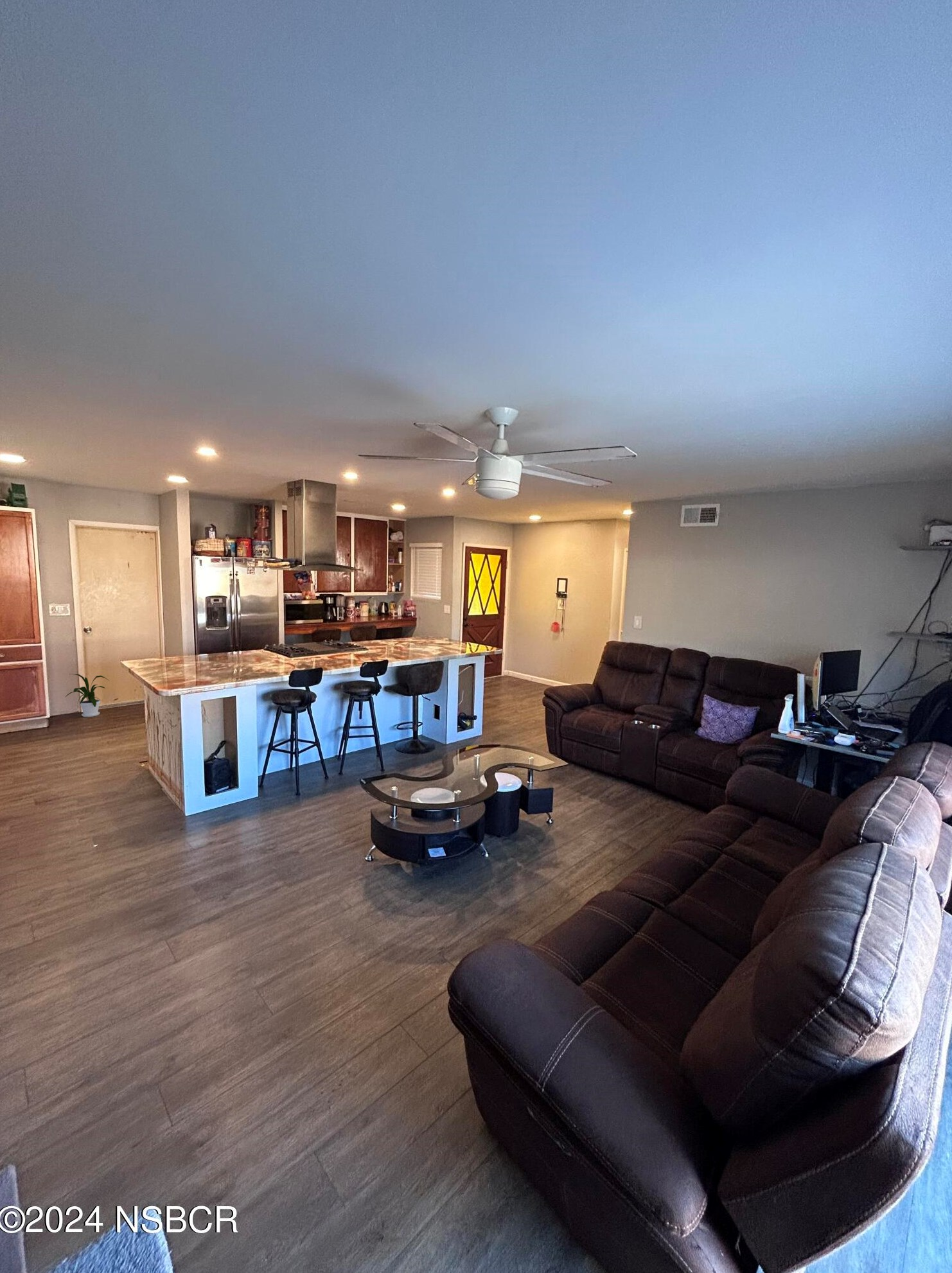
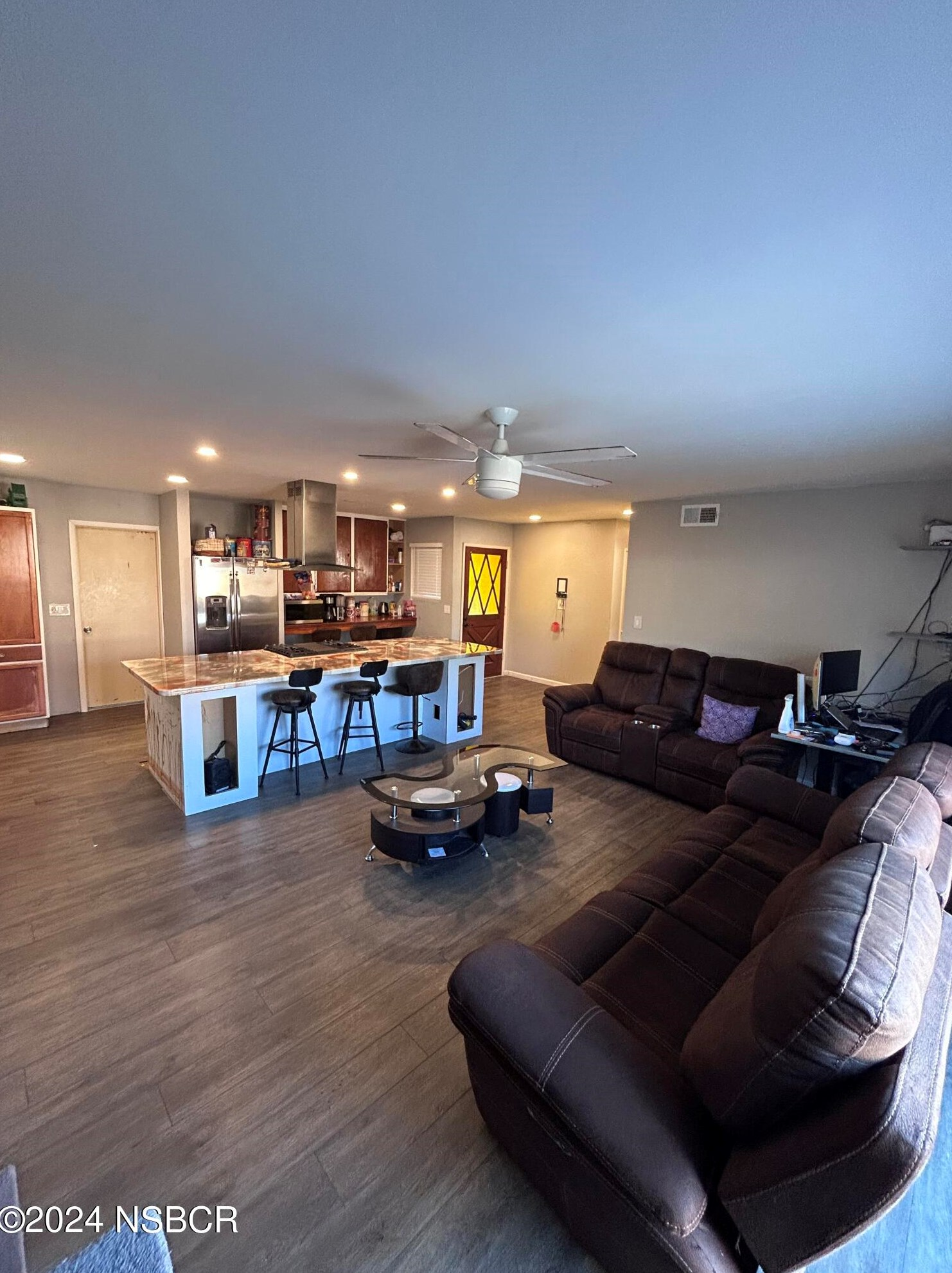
- house plant (88, 694)
